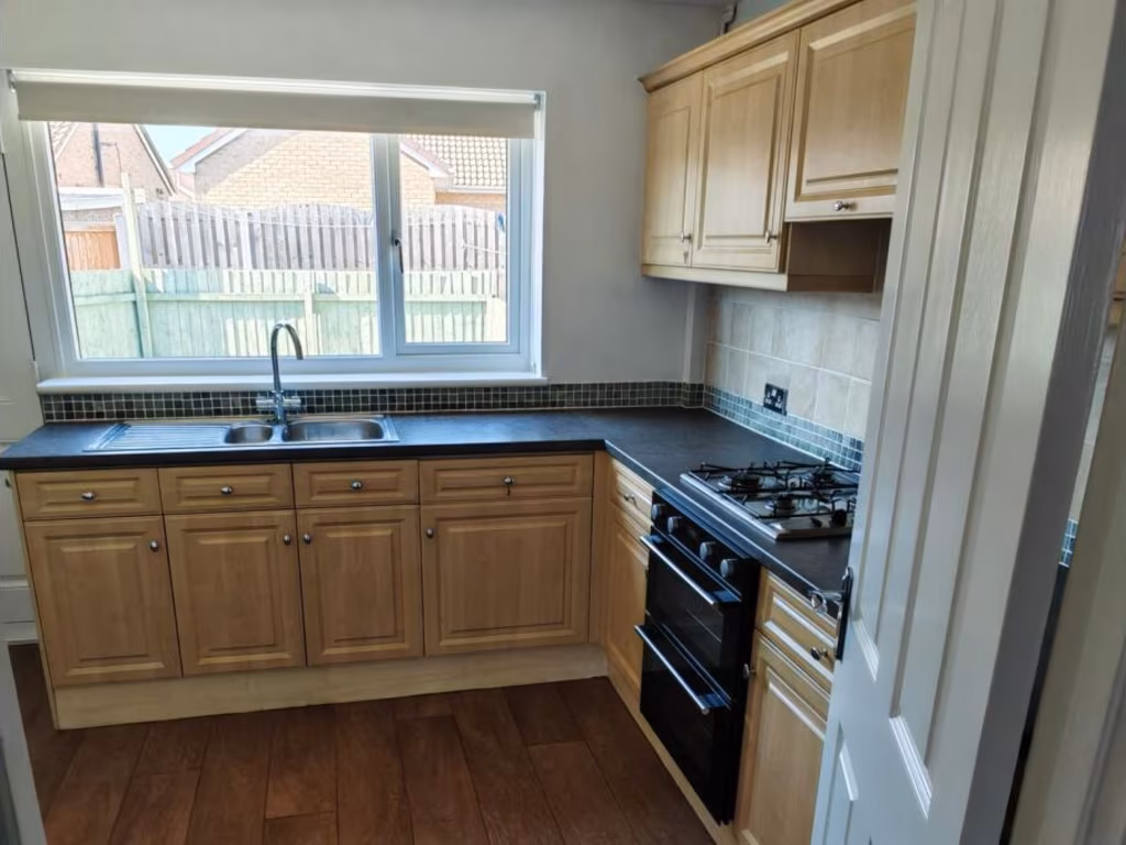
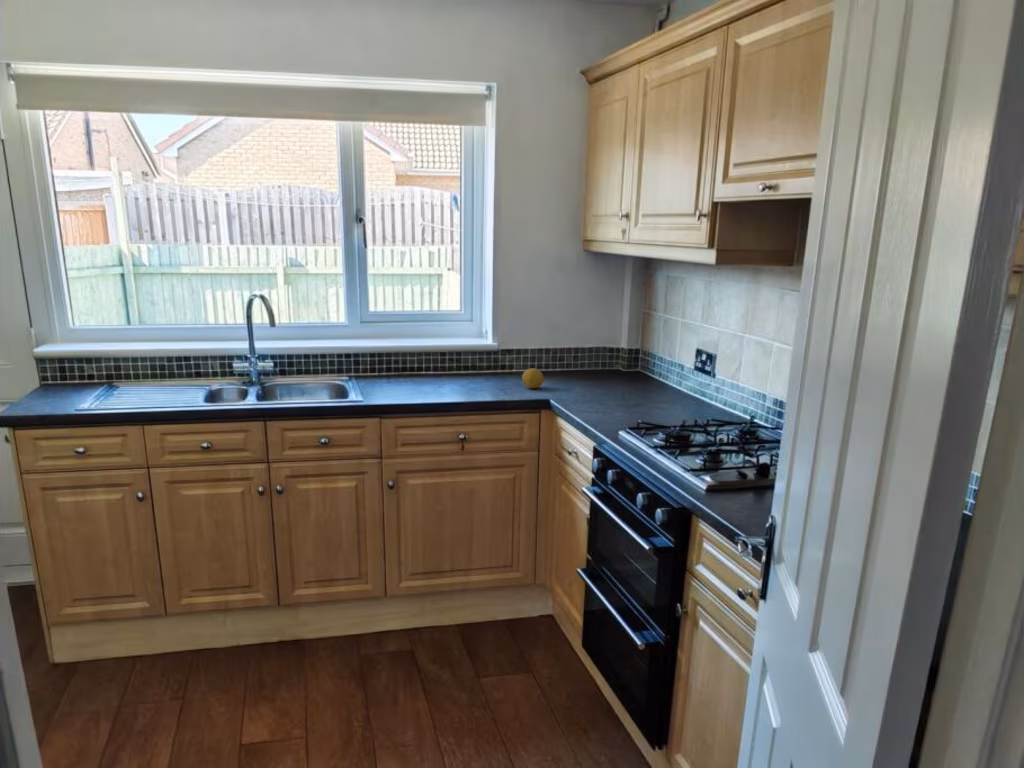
+ fruit (532, 378)
